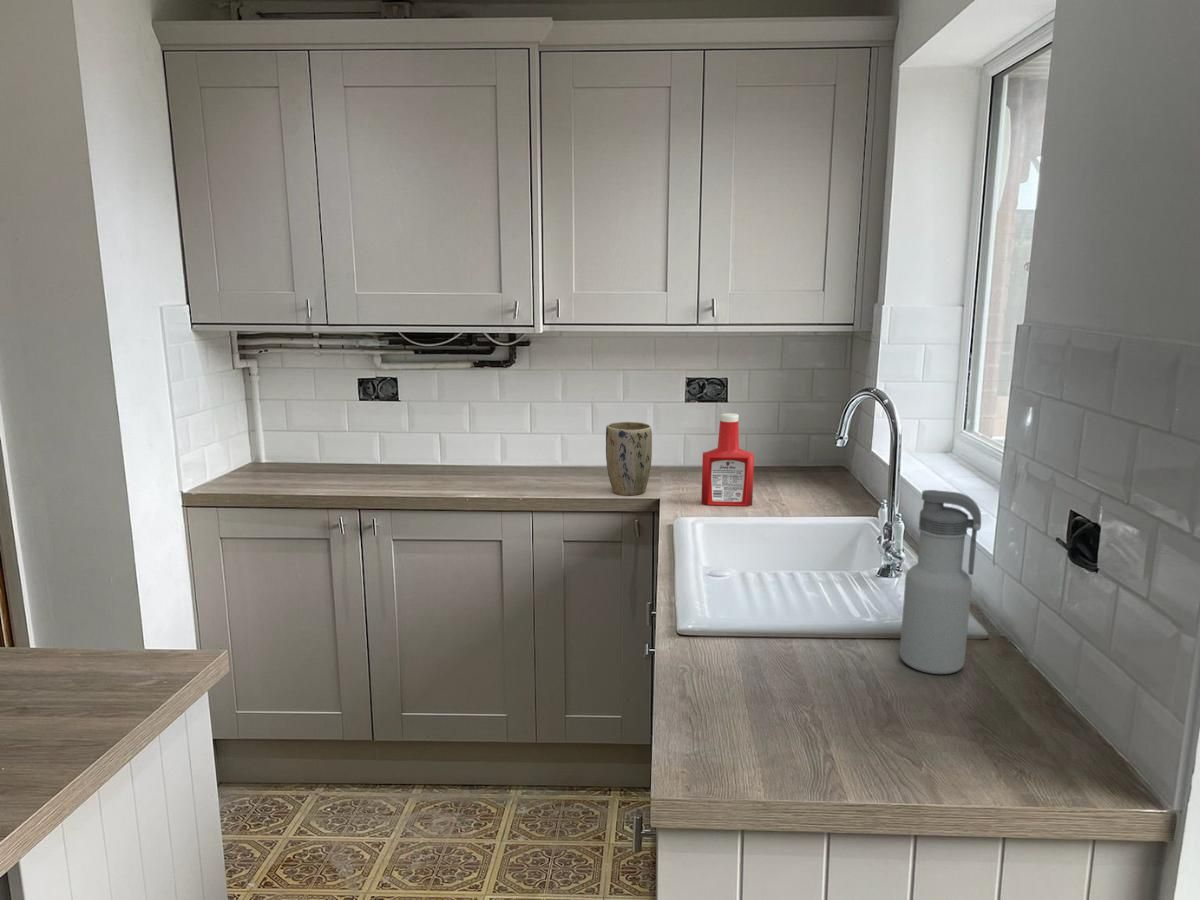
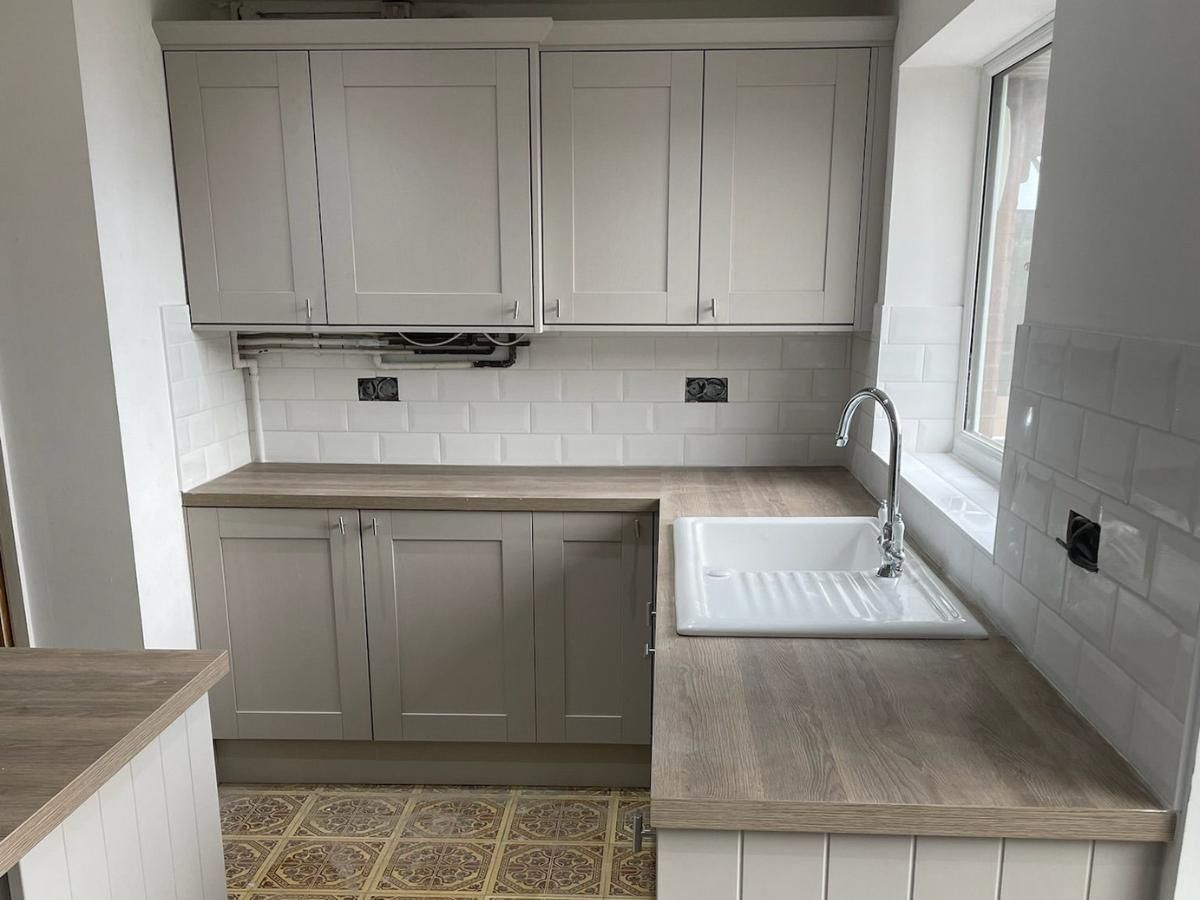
- soap bottle (727, 459)
- water bottle (939, 580)
- plant pot (628, 458)
